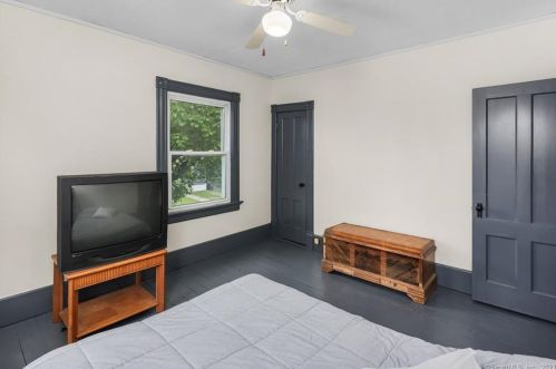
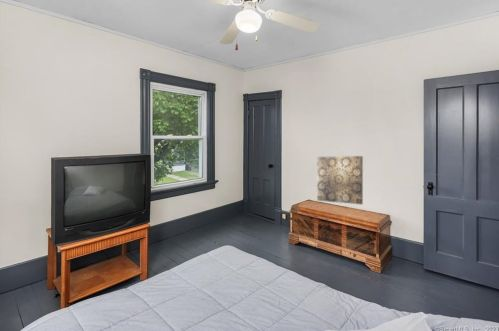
+ wall art (338, 179)
